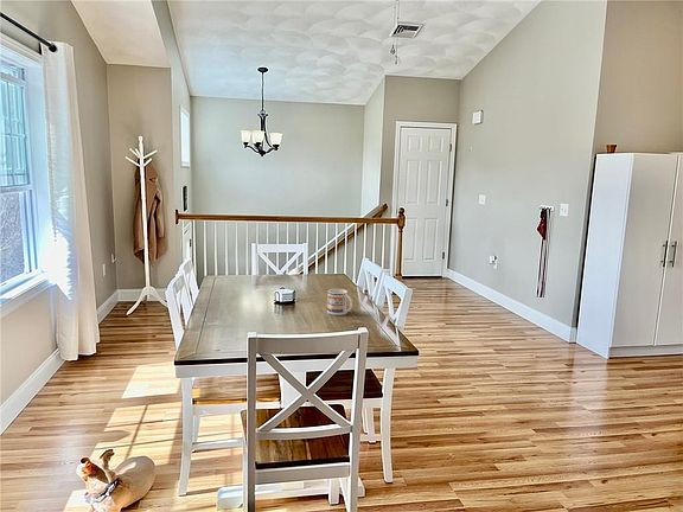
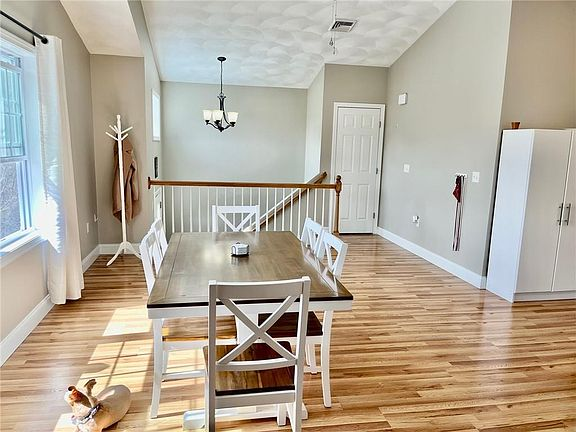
- mug (338, 302)
